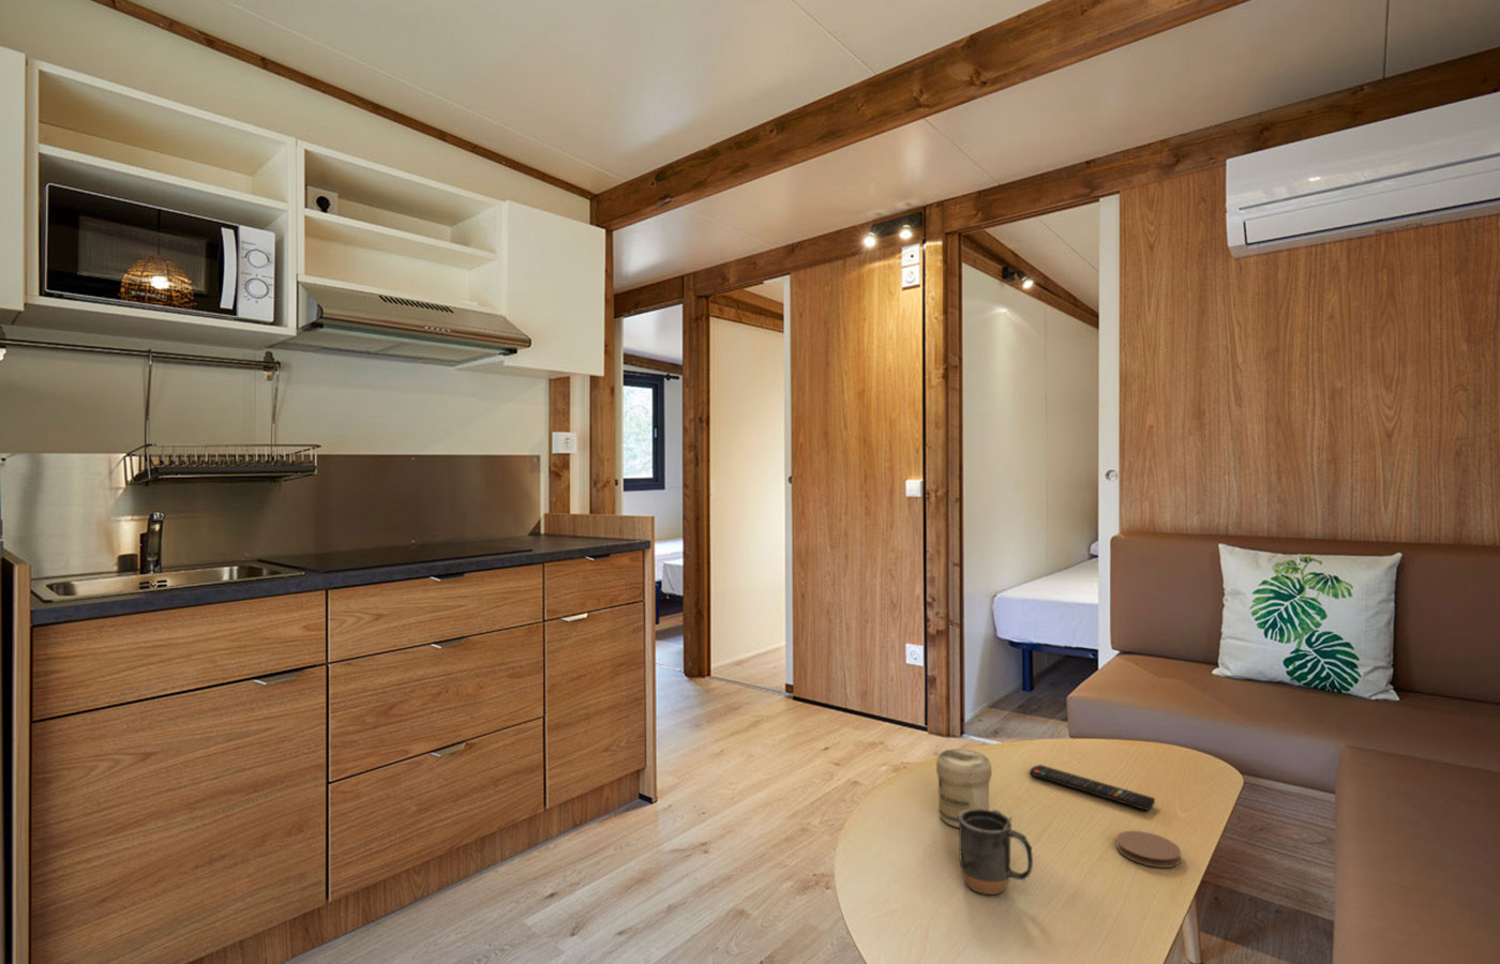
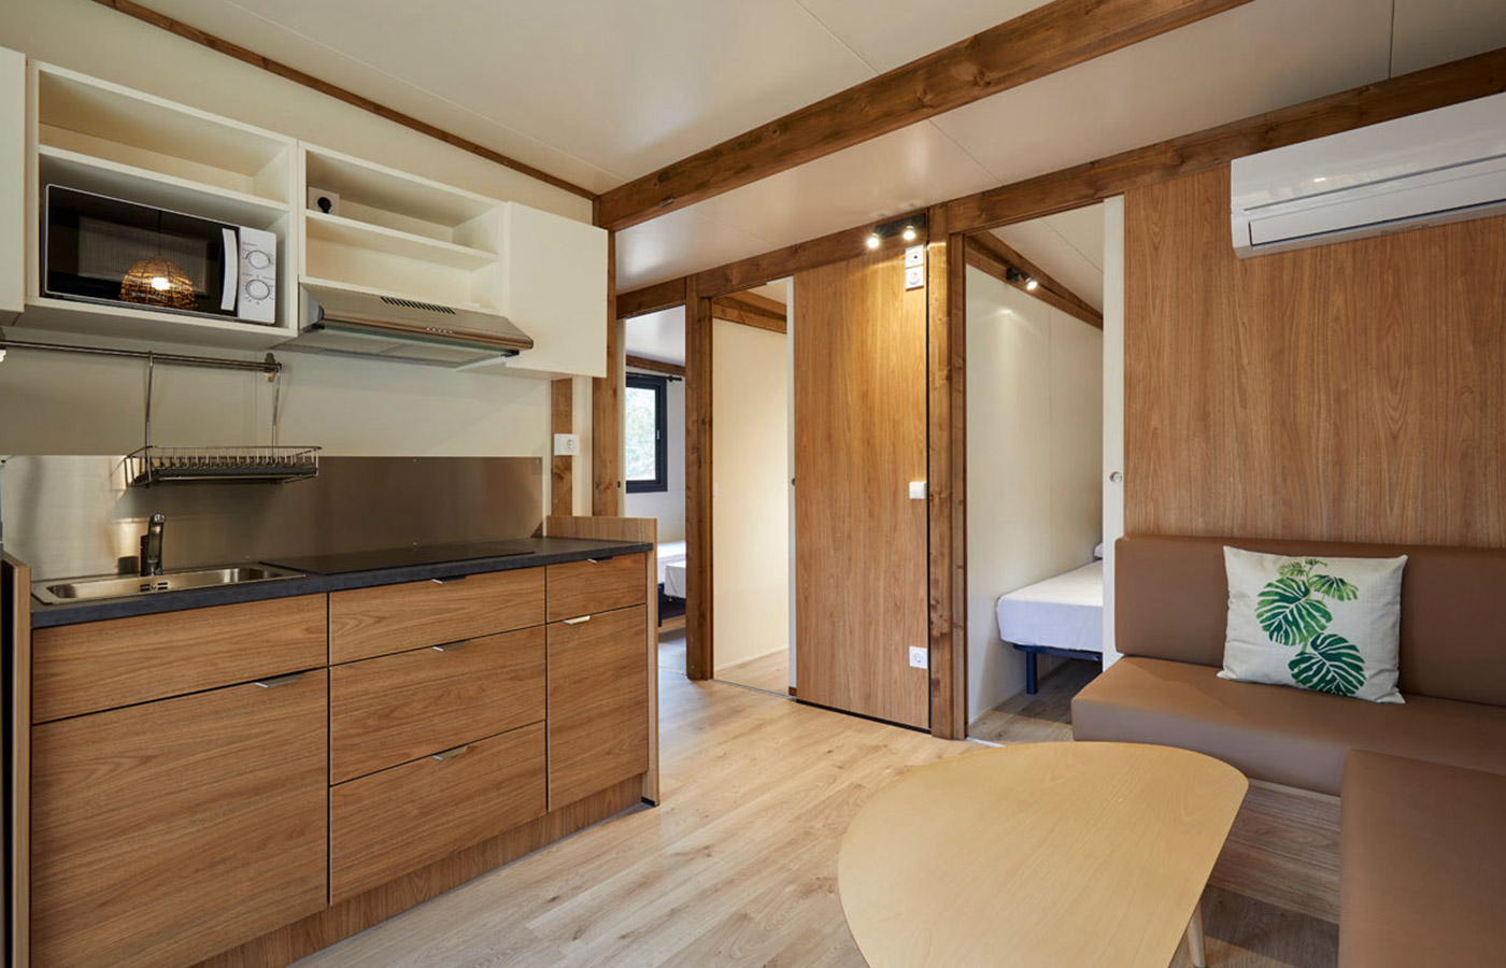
- coaster (1148, 848)
- remote control (1088, 786)
- jar (963, 787)
- mug (993, 851)
